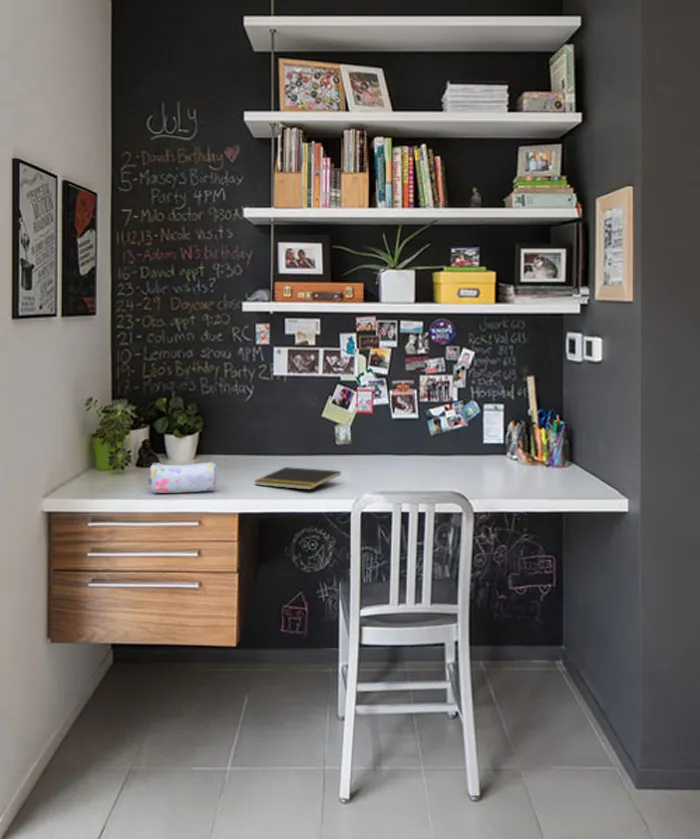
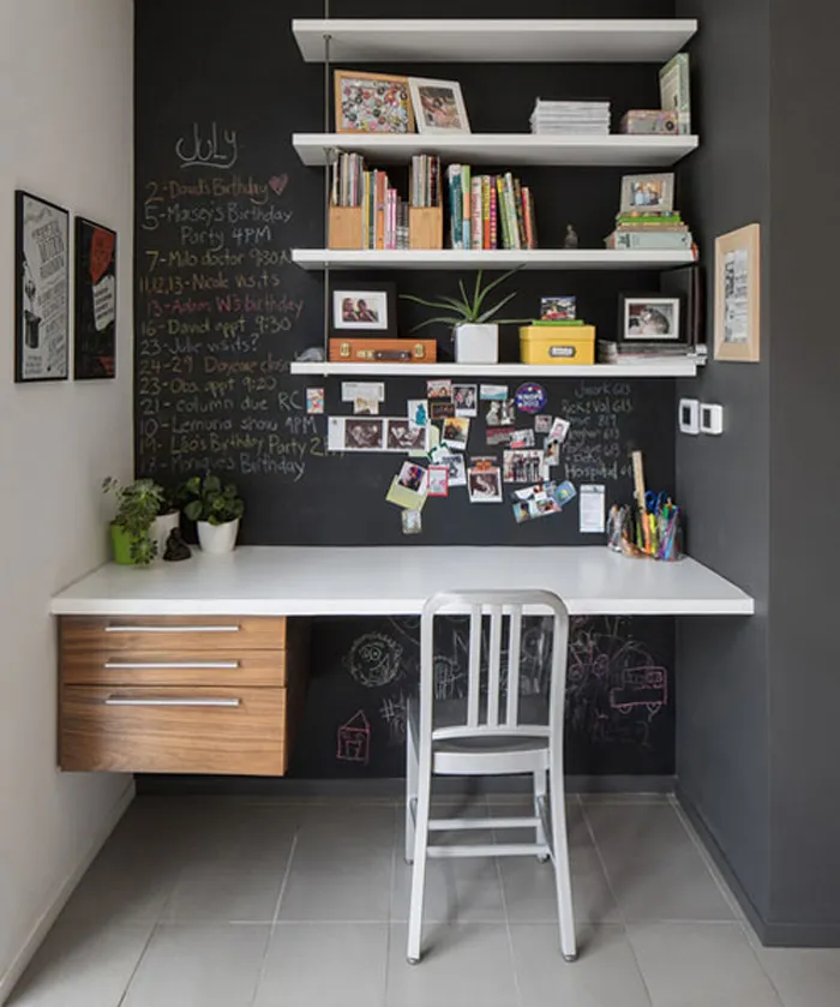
- pencil case (183, 477)
- notepad (297, 477)
